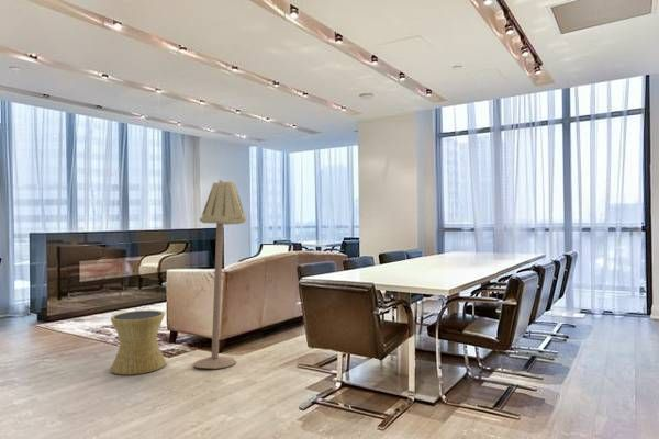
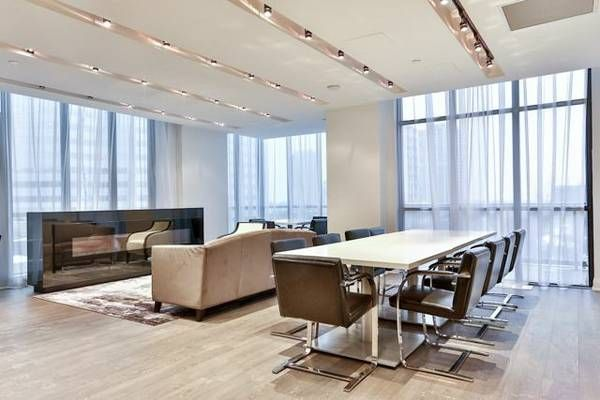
- side table (138, 340)
- floor lamp (221, 272)
